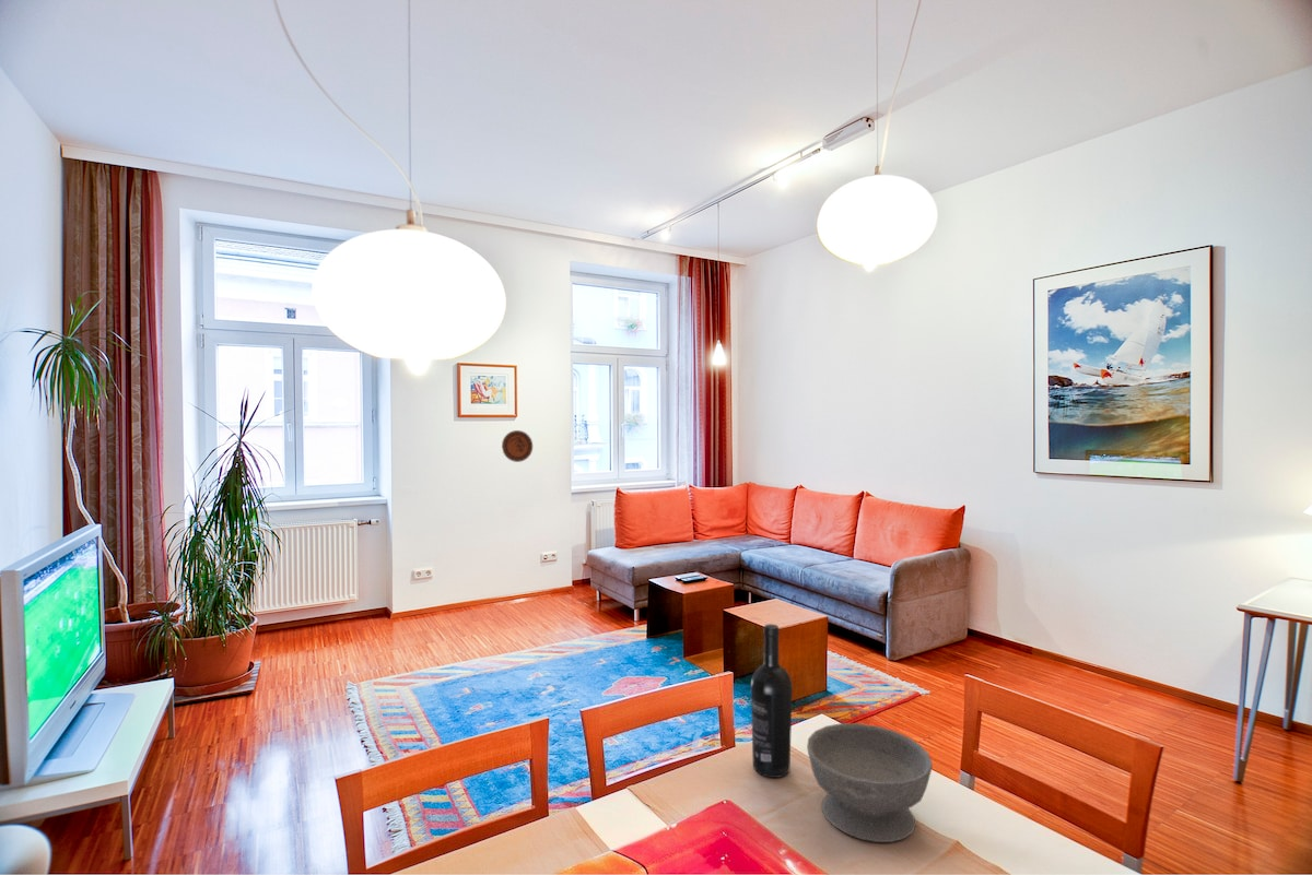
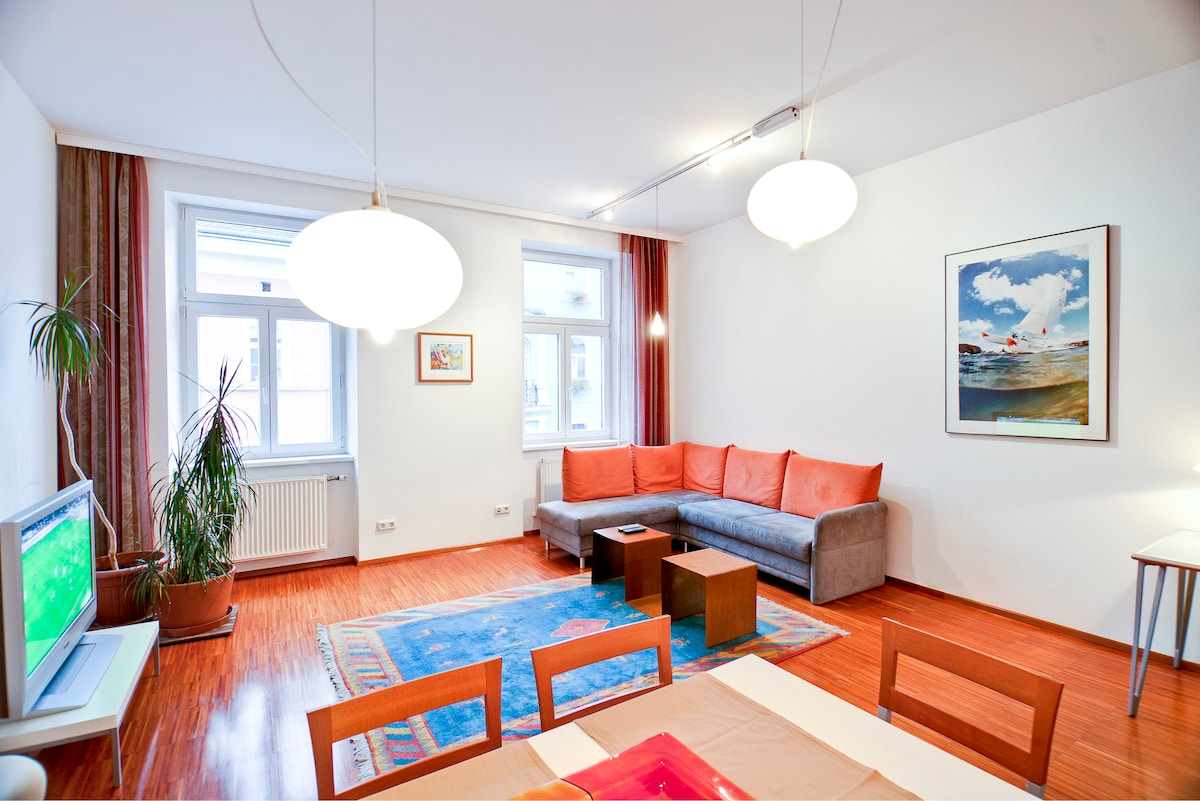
- bowl (867, 782)
- wine bottle (771, 697)
- decorative plate (517, 446)
